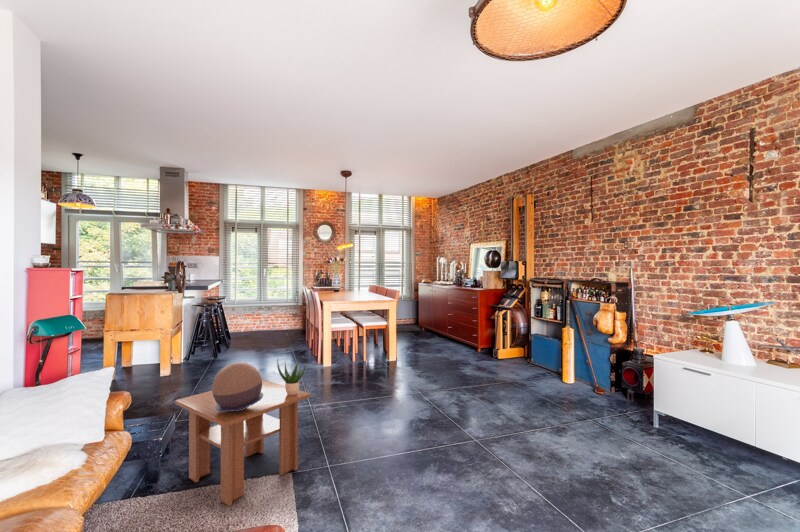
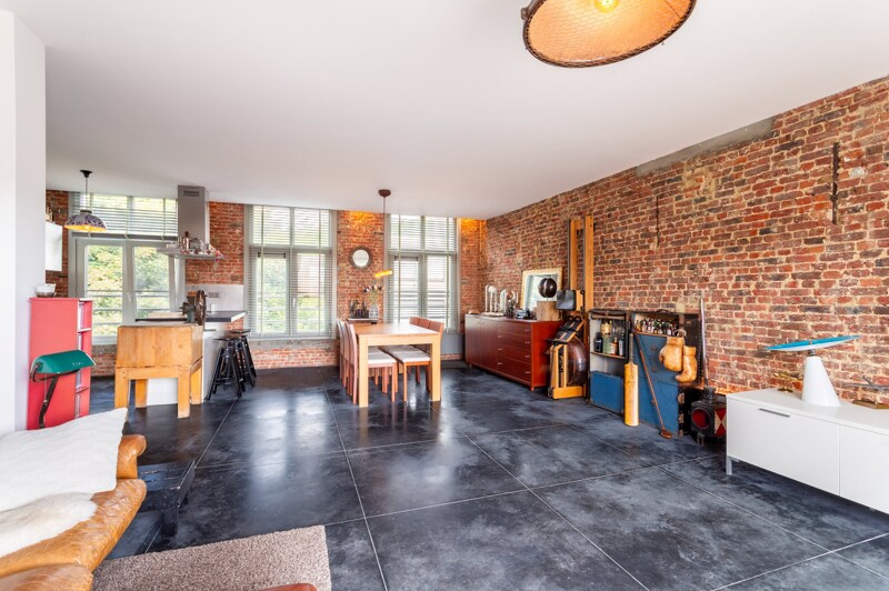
- potted plant (291, 375)
- coffee table (244, 435)
- decorative bowl (238, 385)
